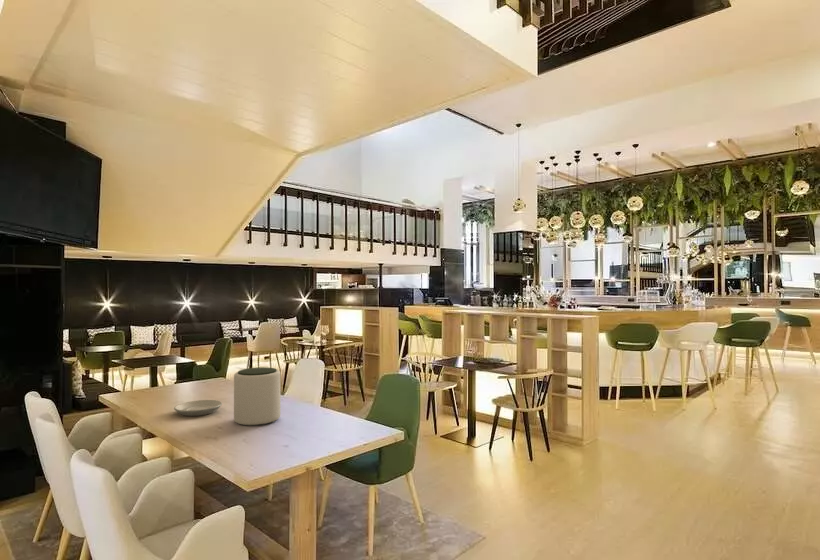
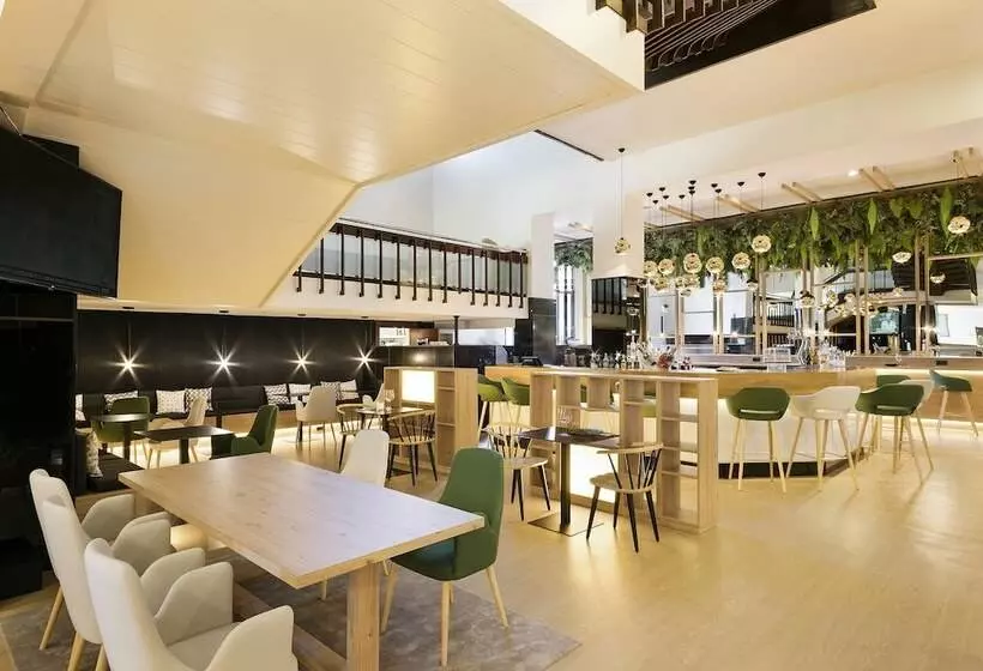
- plant pot (257, 395)
- plate (198, 408)
